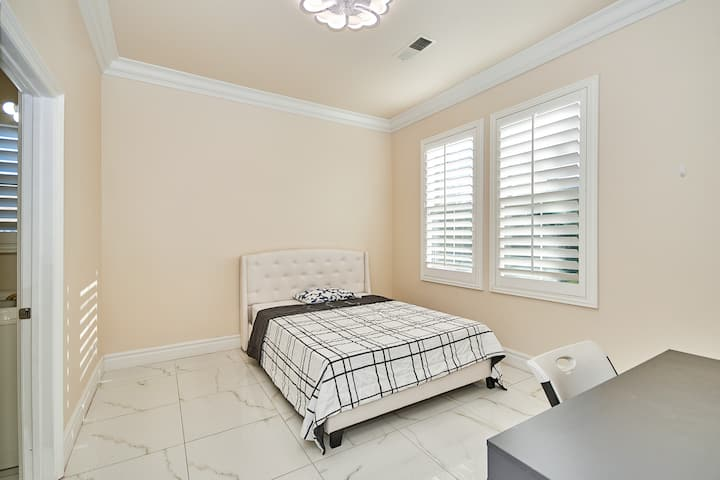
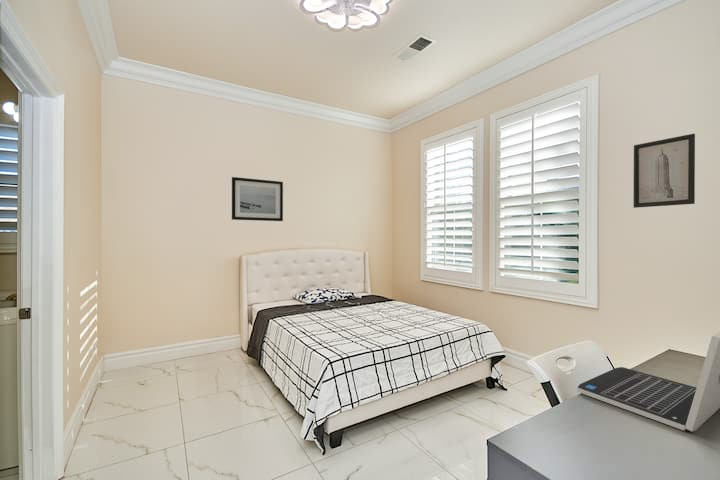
+ wall art (258, 200)
+ wall art (662, 172)
+ laptop (652, 375)
